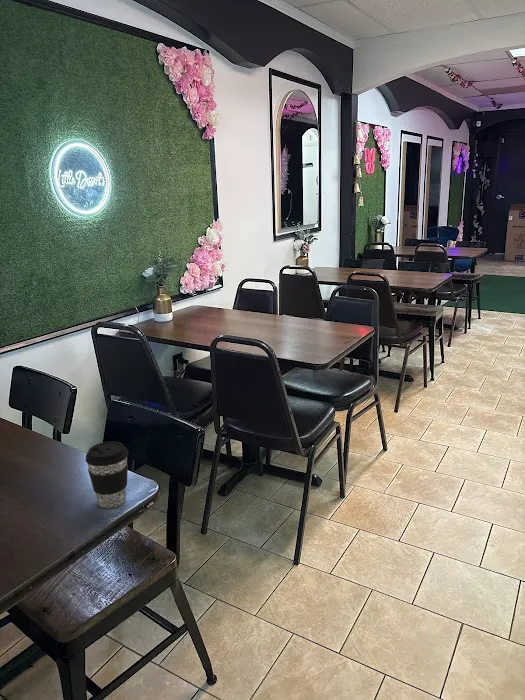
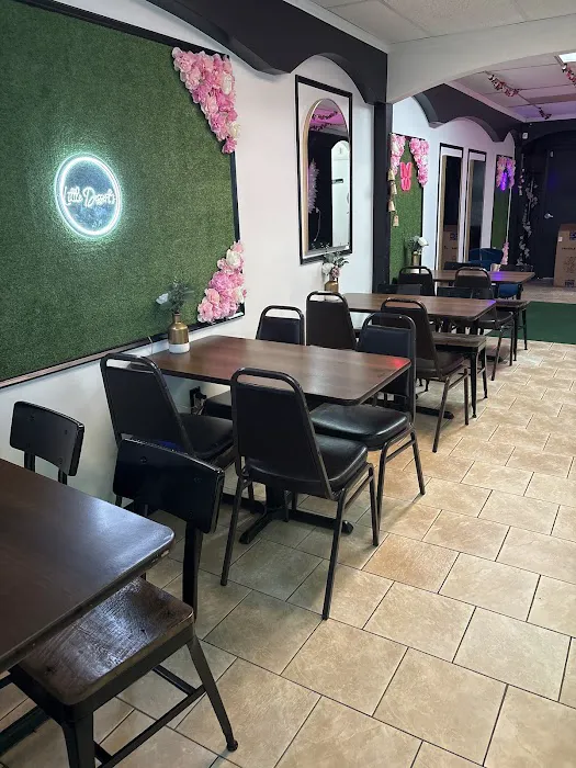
- coffee cup (109, 475)
